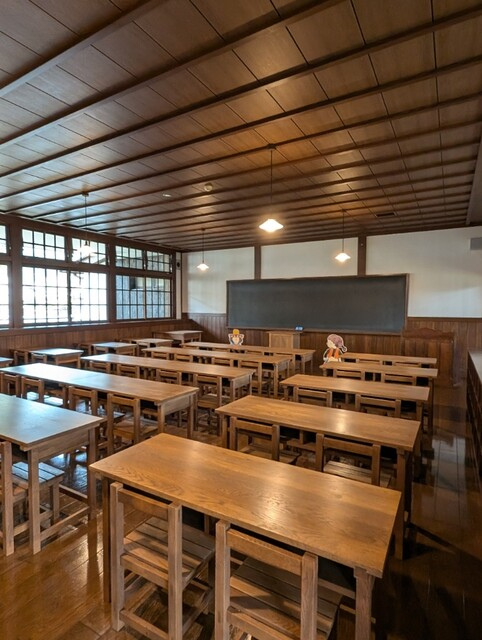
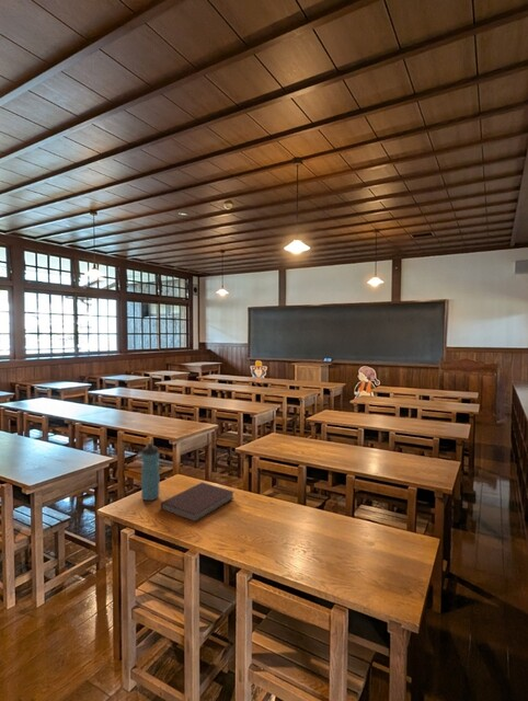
+ notebook (198, 499)
+ water bottle (150, 470)
